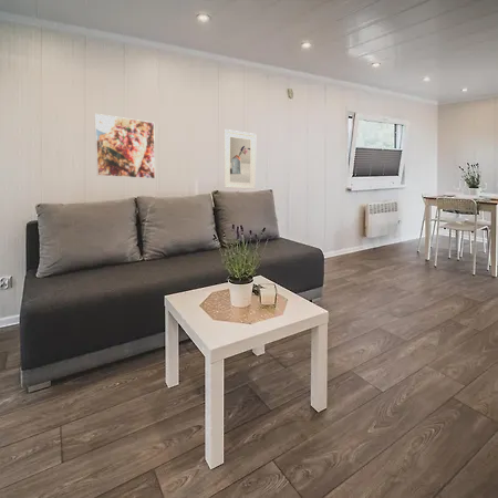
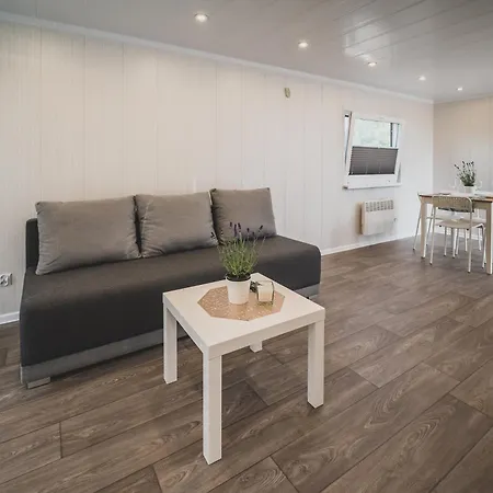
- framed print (239, 160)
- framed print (126, 147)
